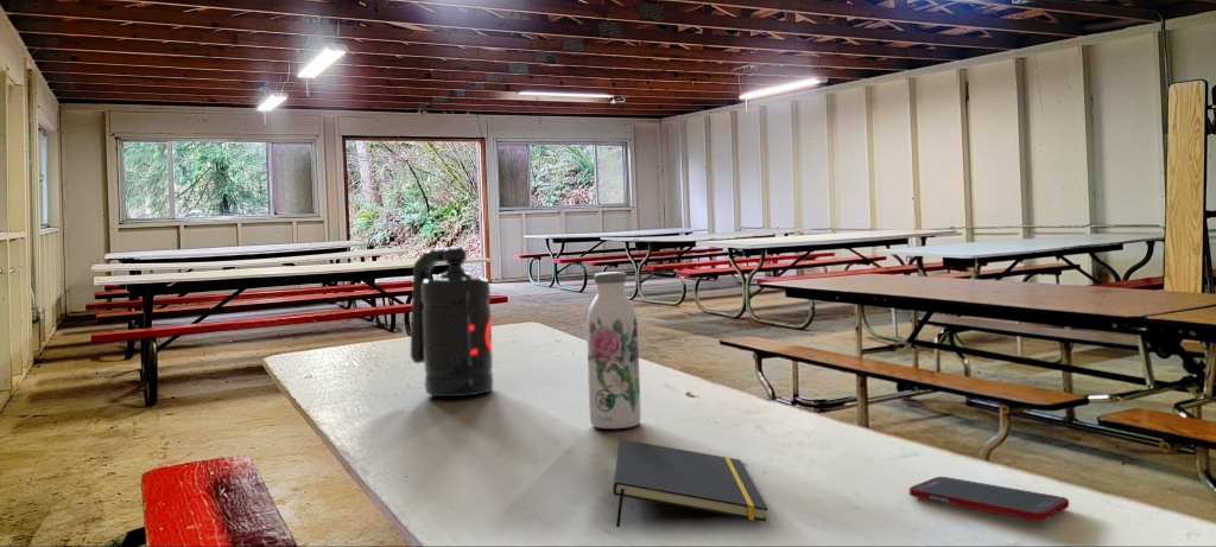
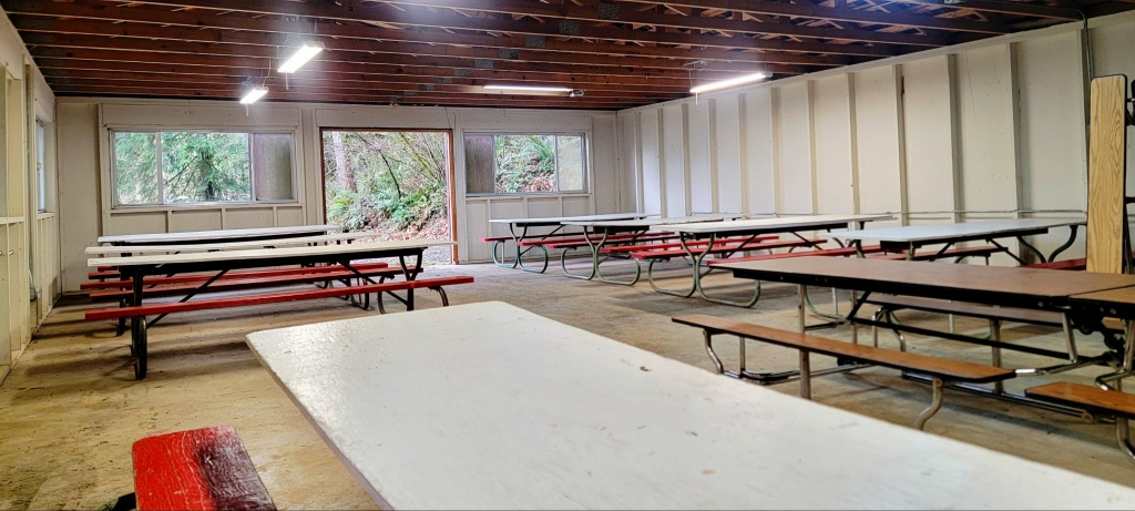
- water bottle (613, 348)
- cell phone (986, 497)
- grenade (446, 319)
- notepad (683, 475)
